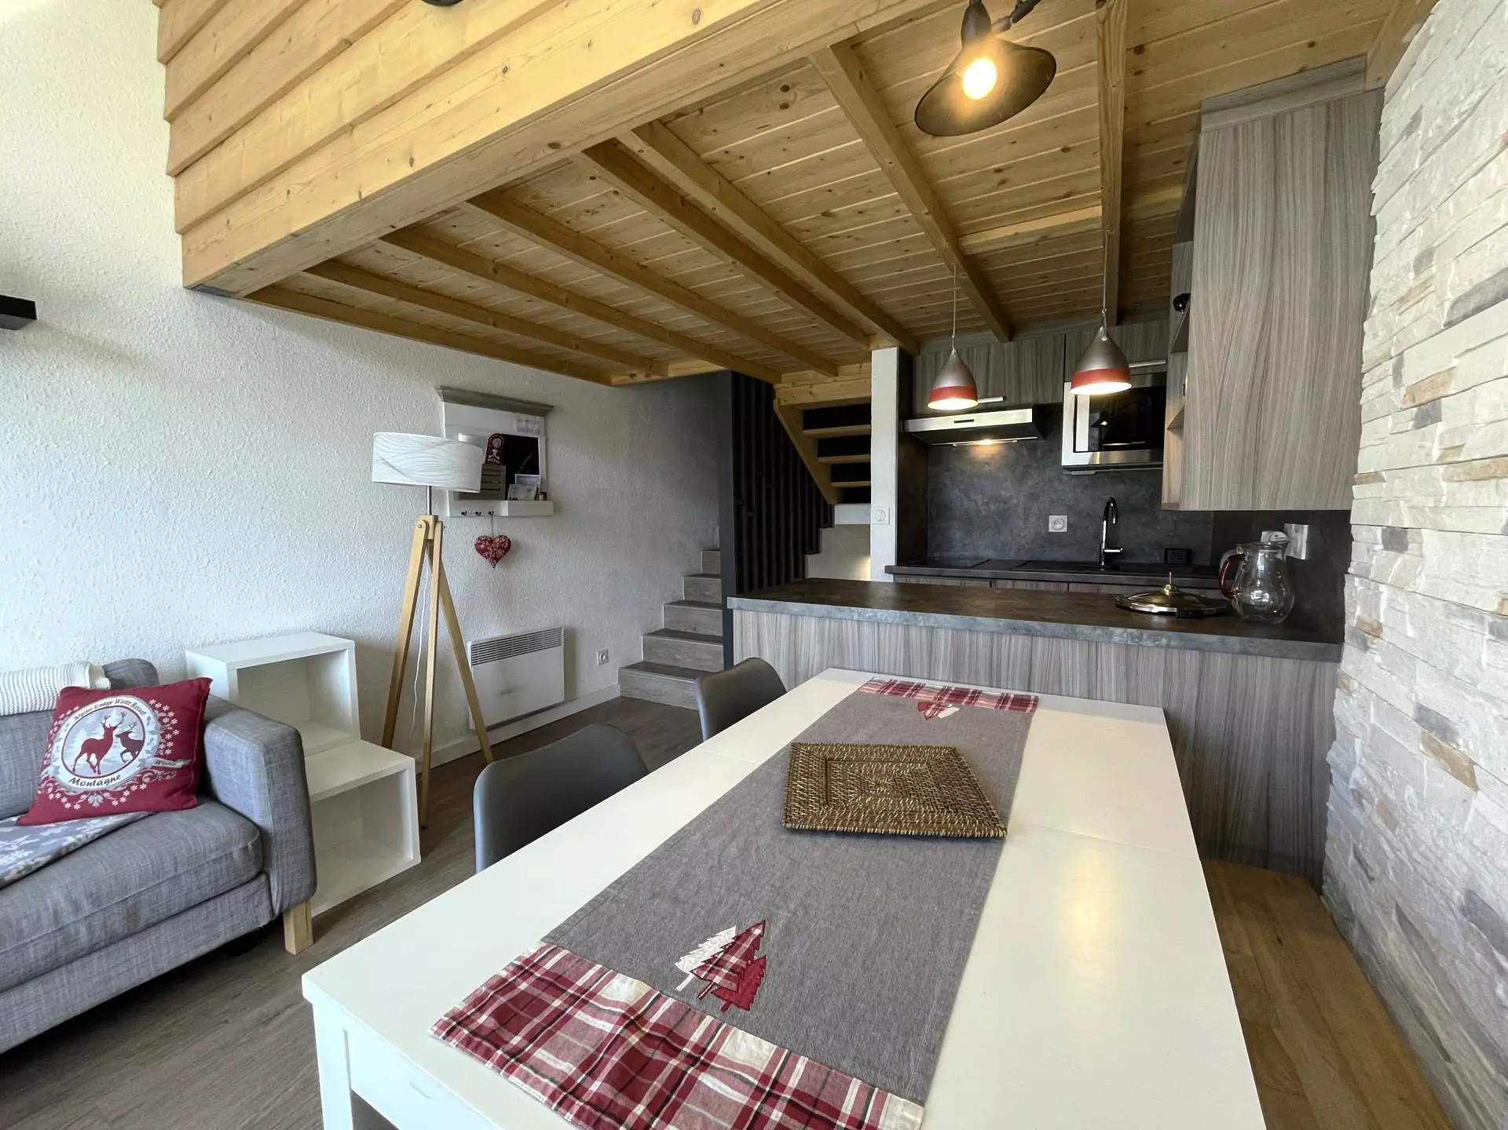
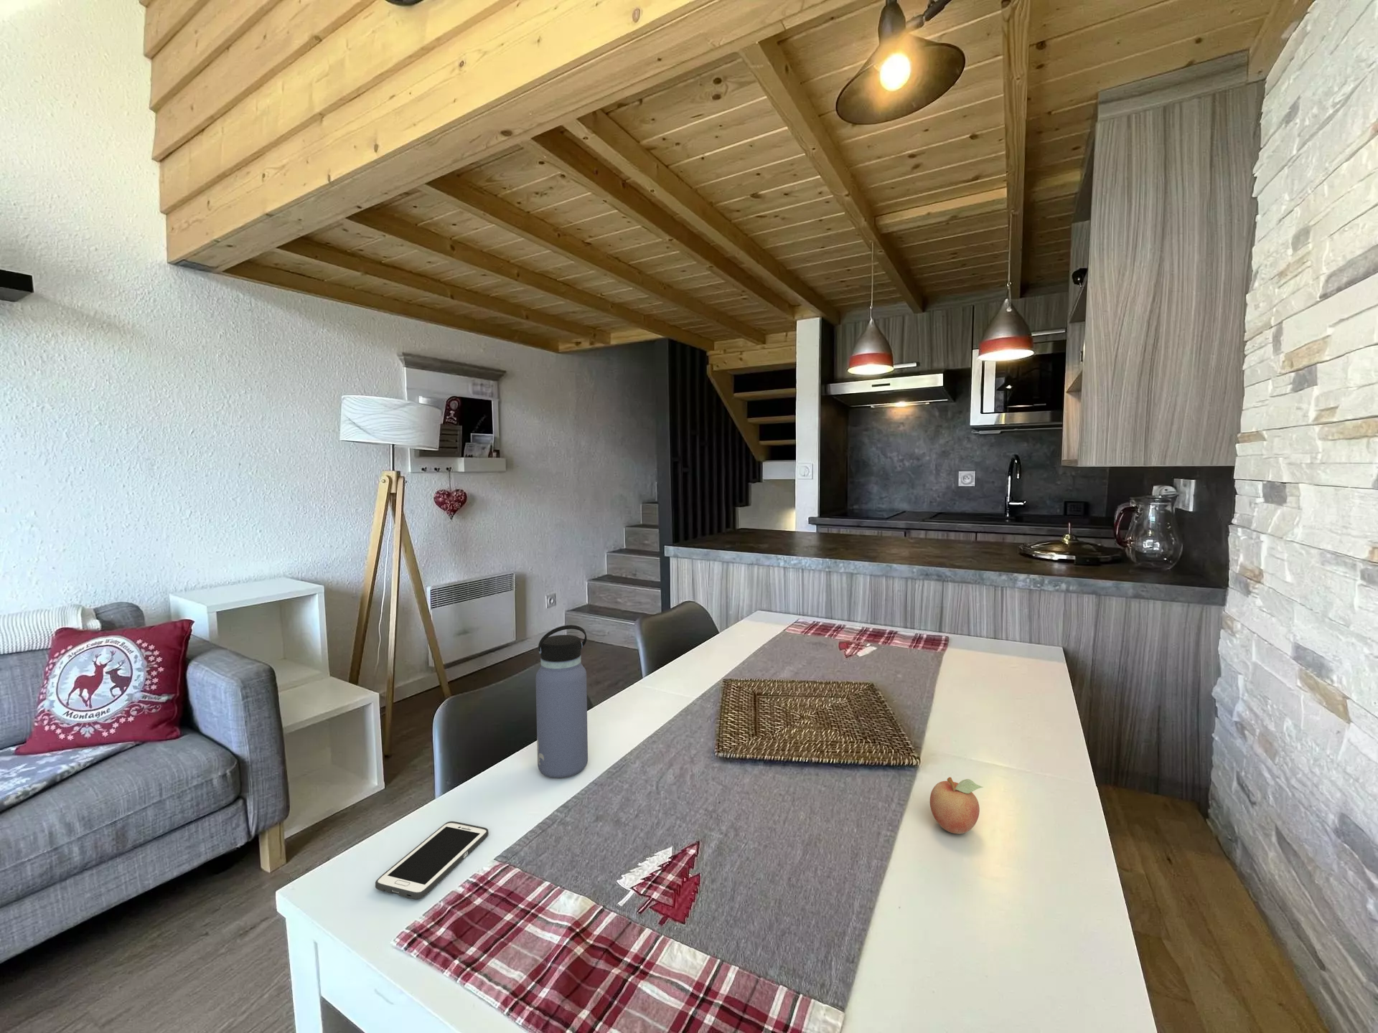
+ fruit (955, 803)
+ cell phone (436, 856)
+ water bottle (562, 694)
